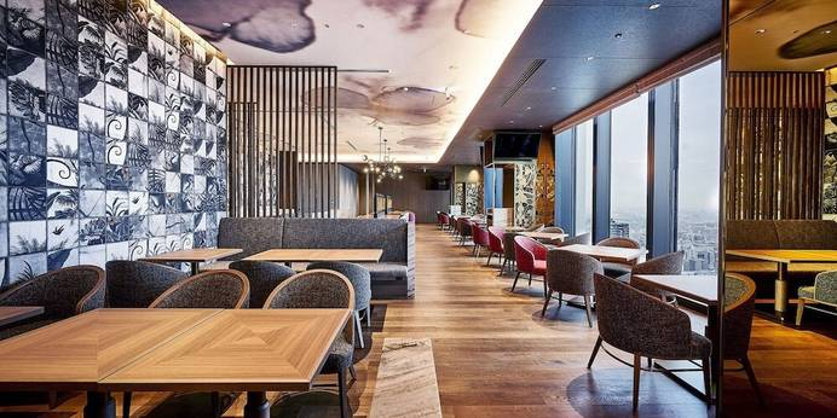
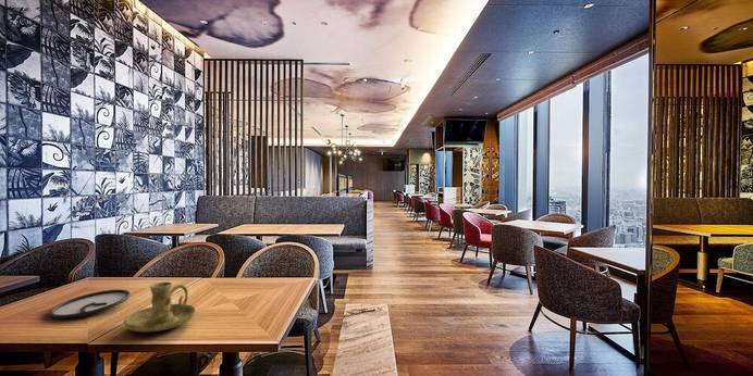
+ plate (91, 302)
+ candle holder (165, 302)
